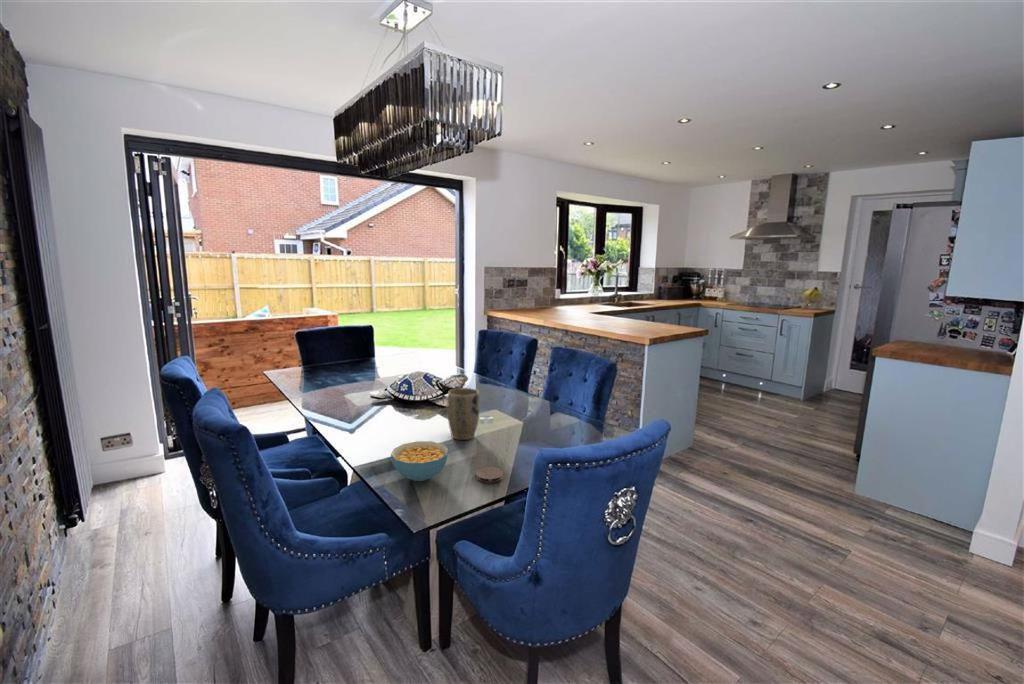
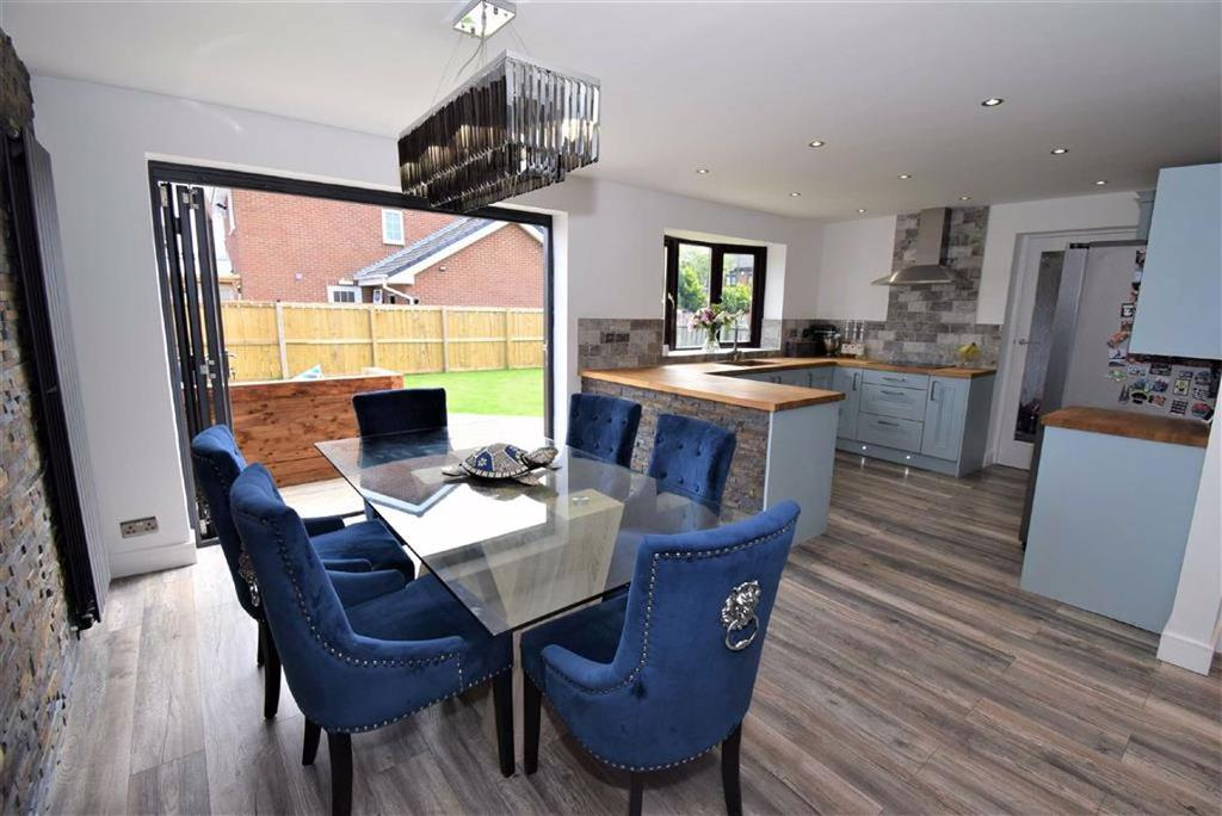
- plant pot (463, 414)
- coaster (489, 474)
- cereal bowl (420, 464)
